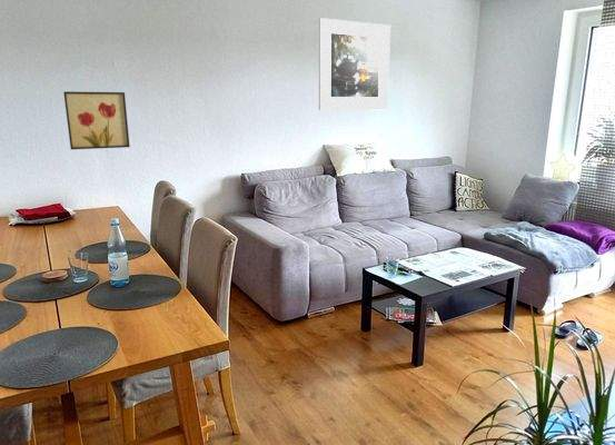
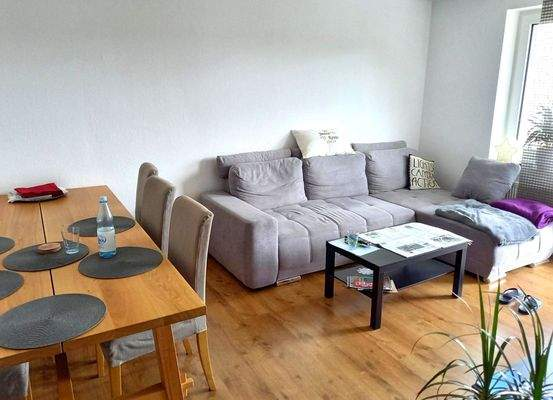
- wall art (97, 120)
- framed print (355, 67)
